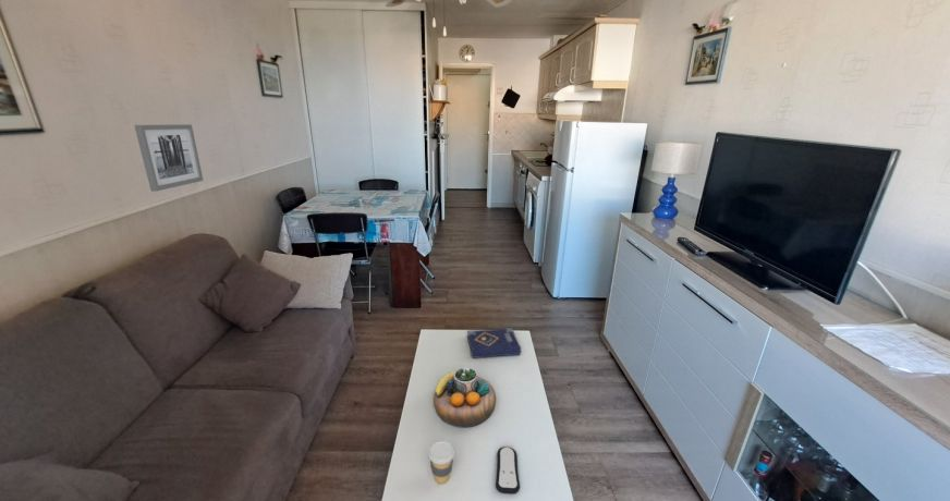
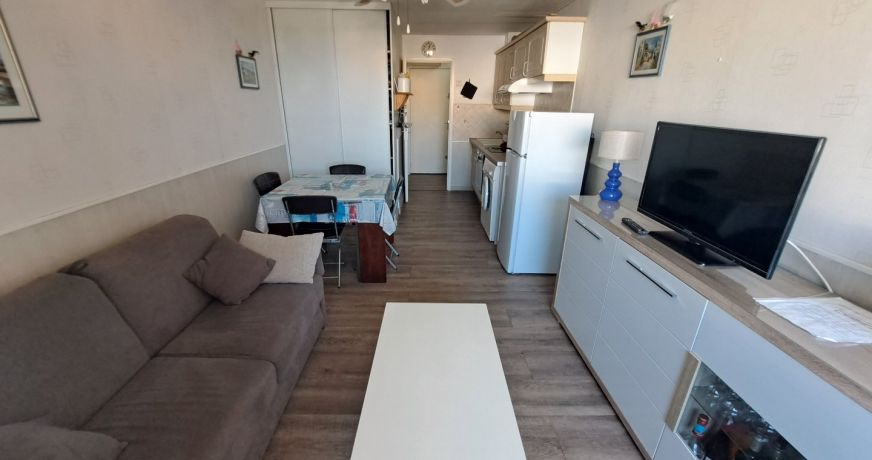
- remote control (507, 468)
- decorative bowl (464, 388)
- wall art (172, 156)
- coffee cup (441, 463)
- book (492, 342)
